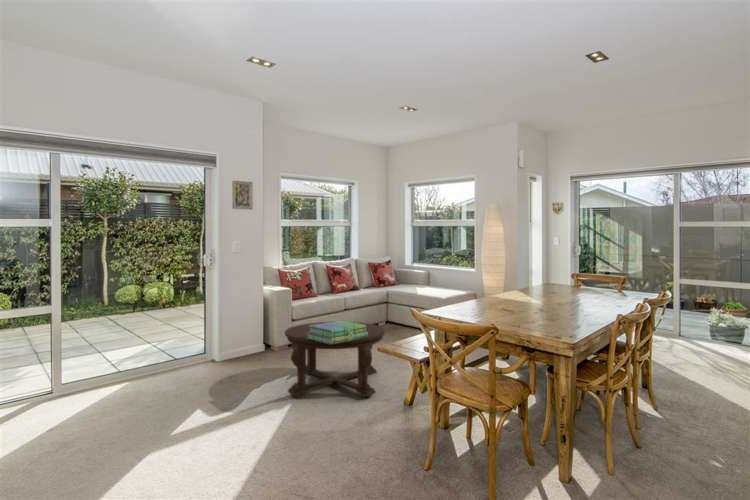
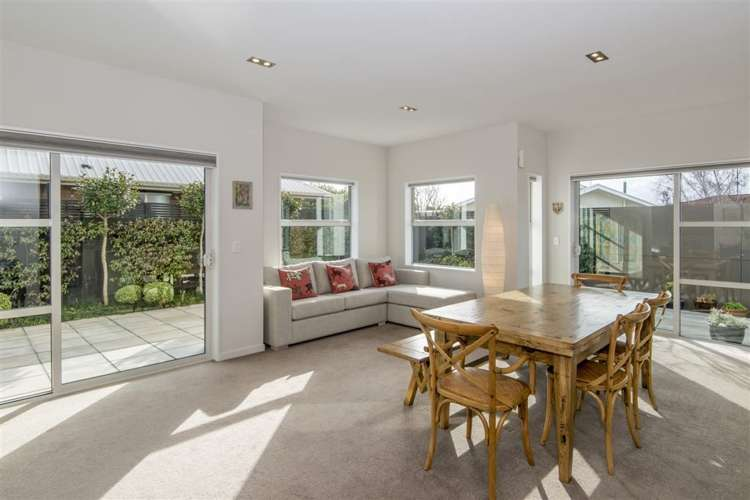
- coffee table (335, 348)
- stack of books (337, 331)
